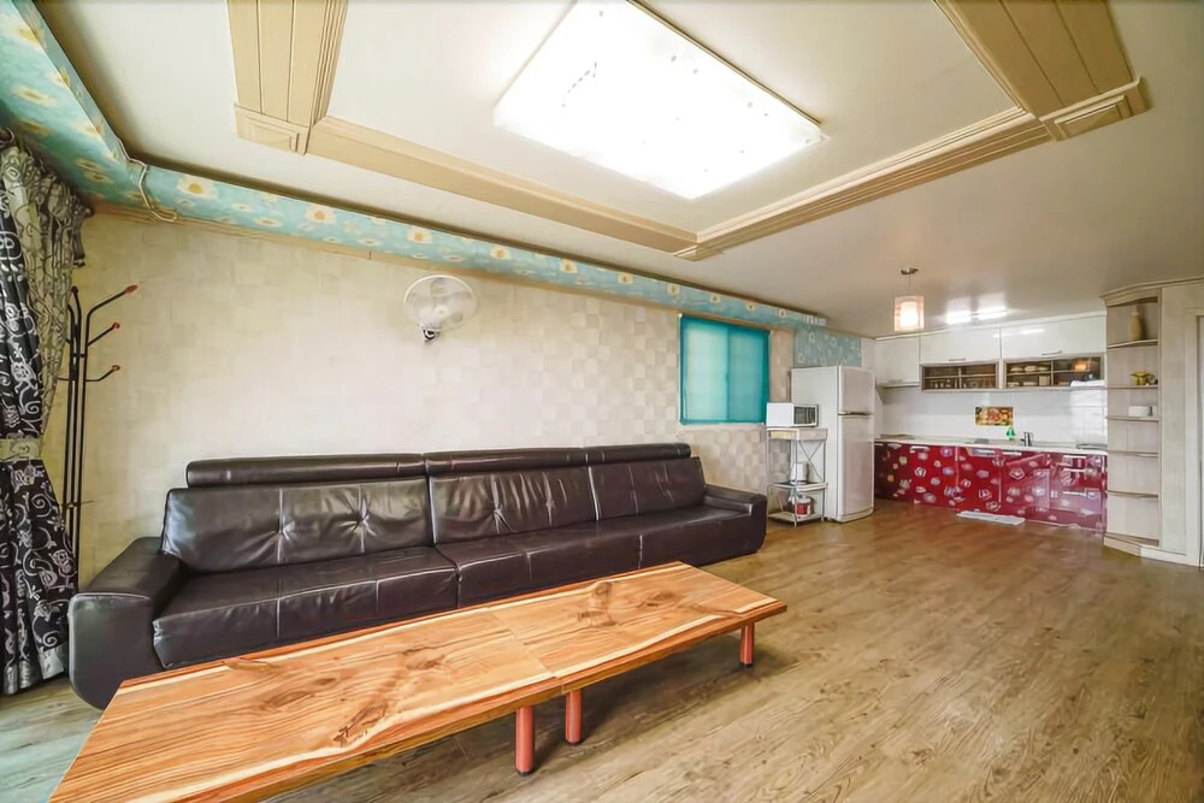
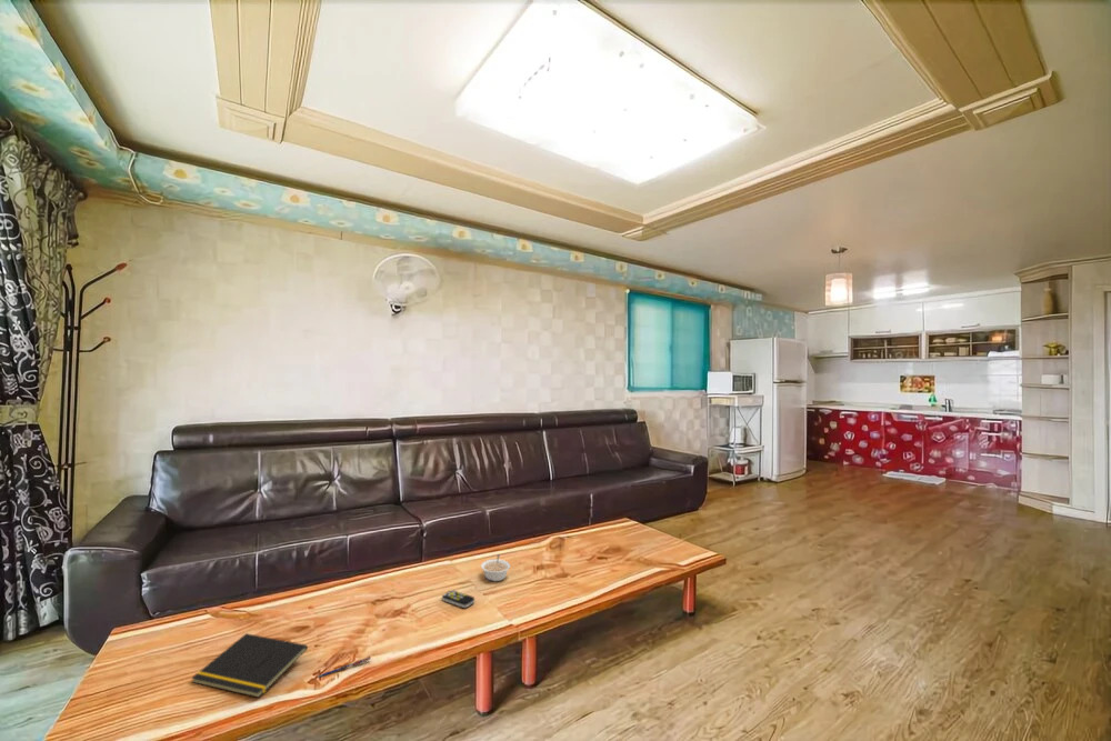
+ remote control (458, 598)
+ legume (494, 569)
+ pen (344, 665)
+ notepad (251, 662)
